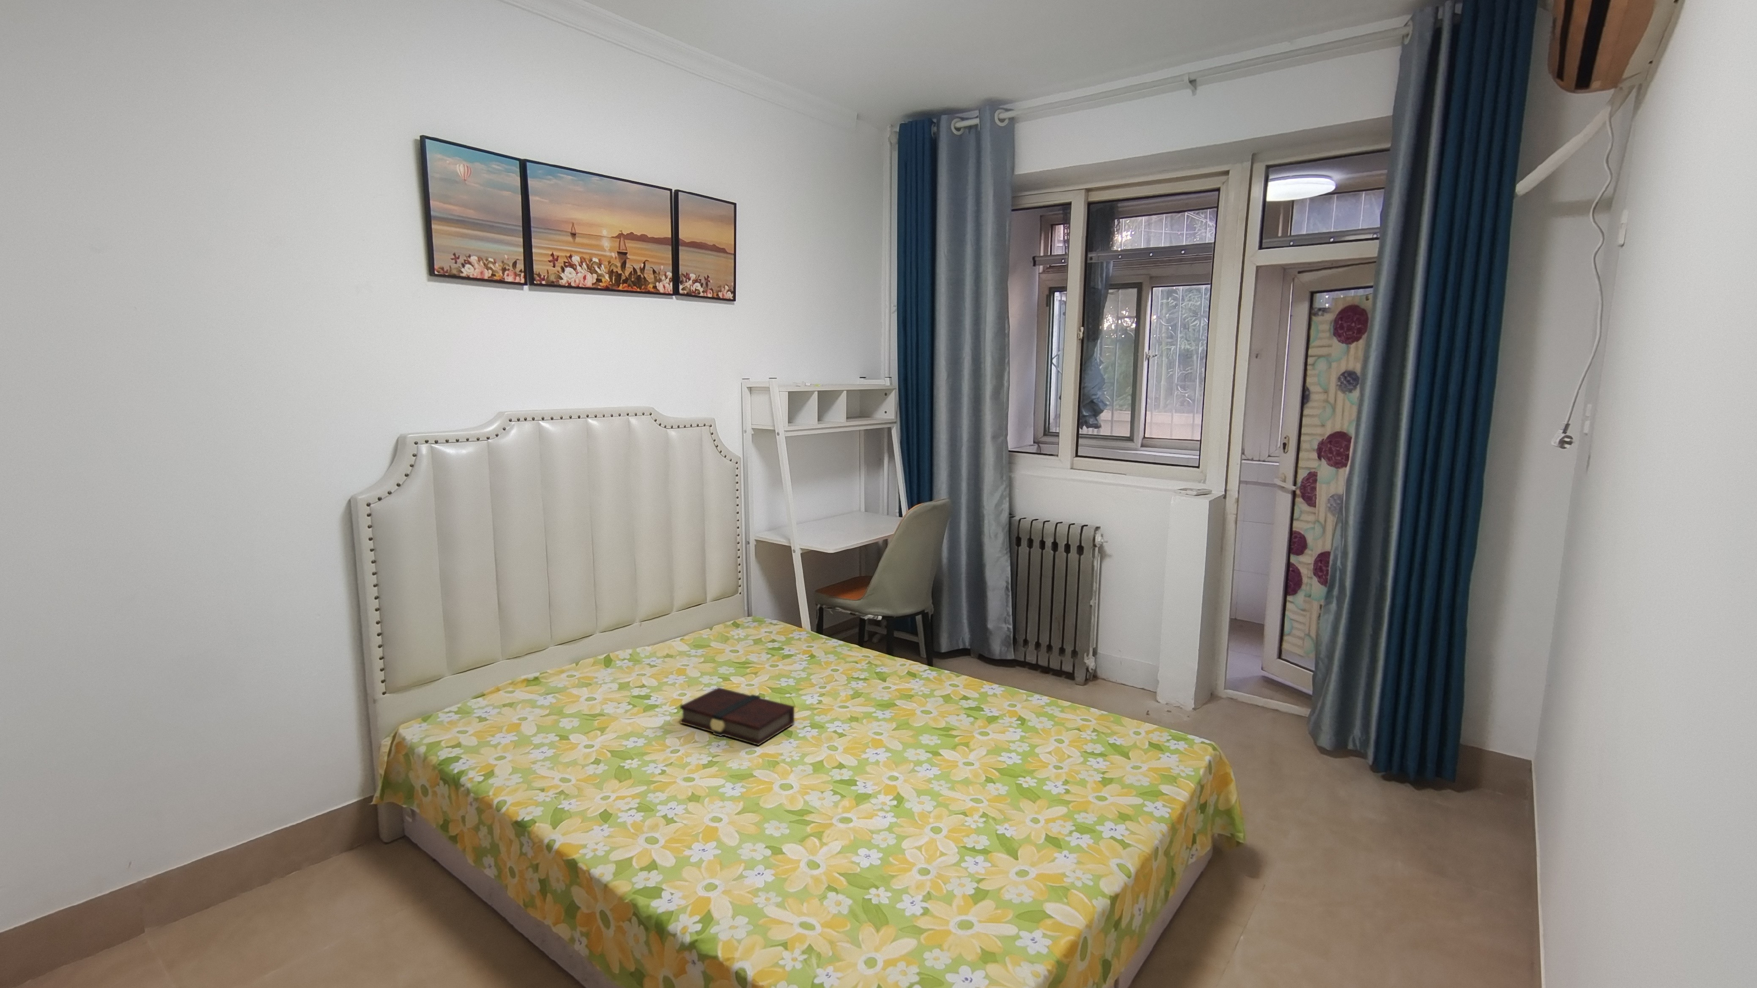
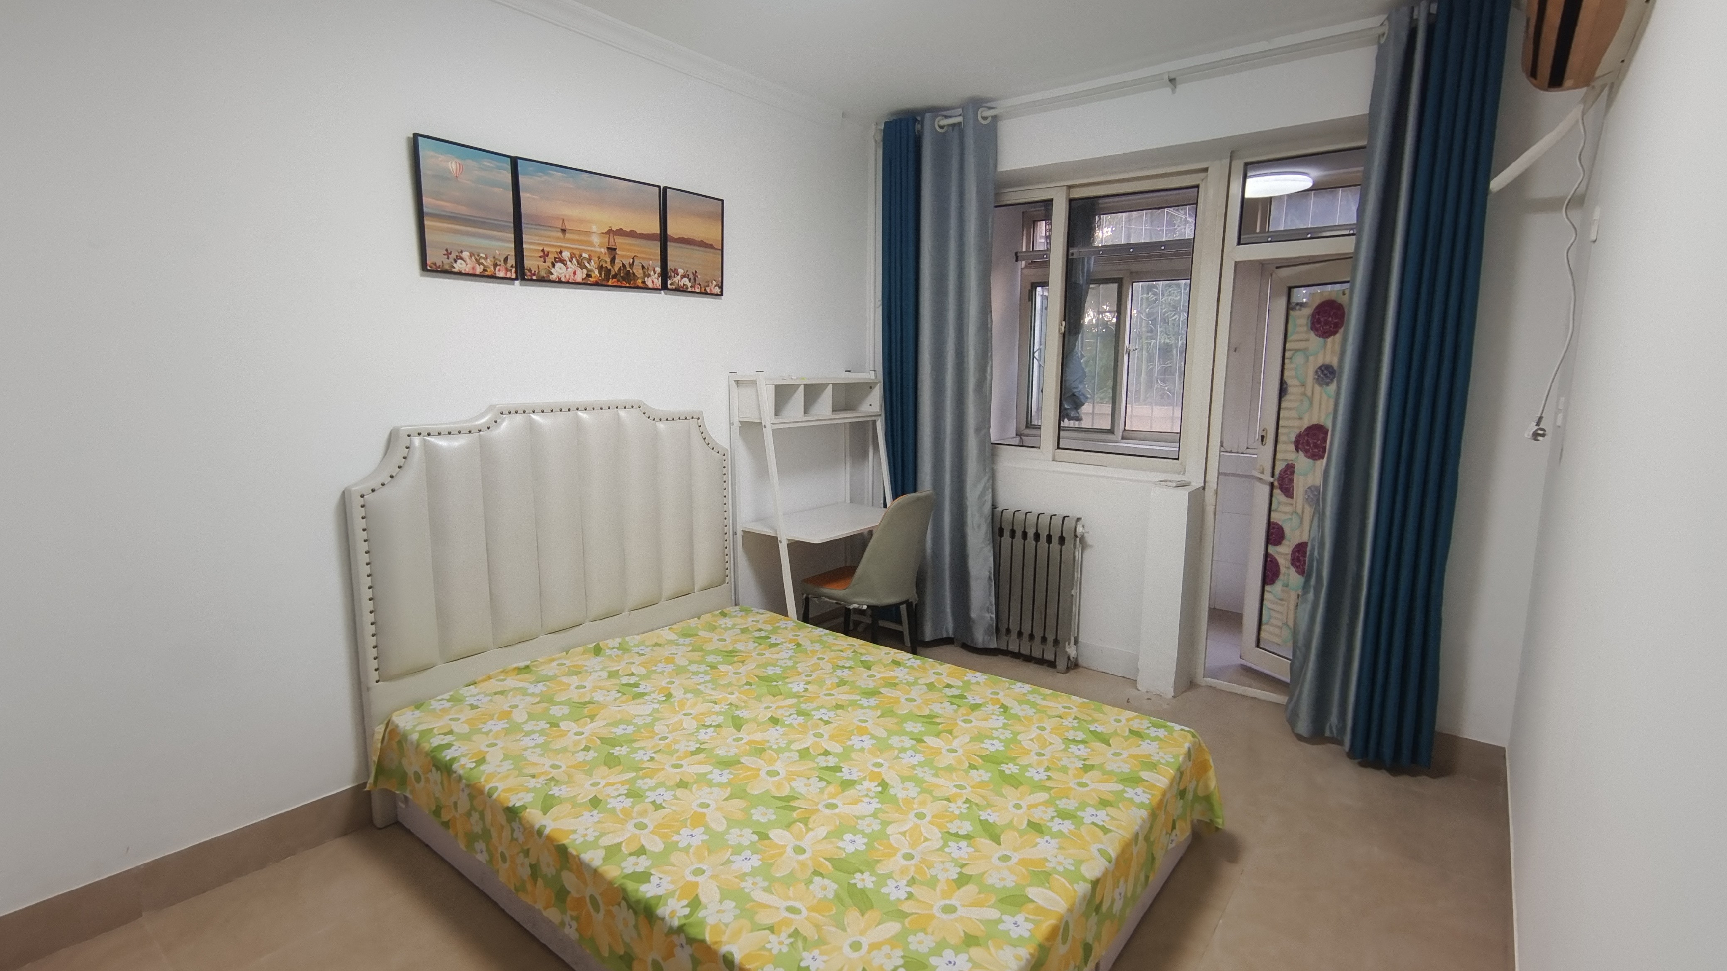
- book (737, 714)
